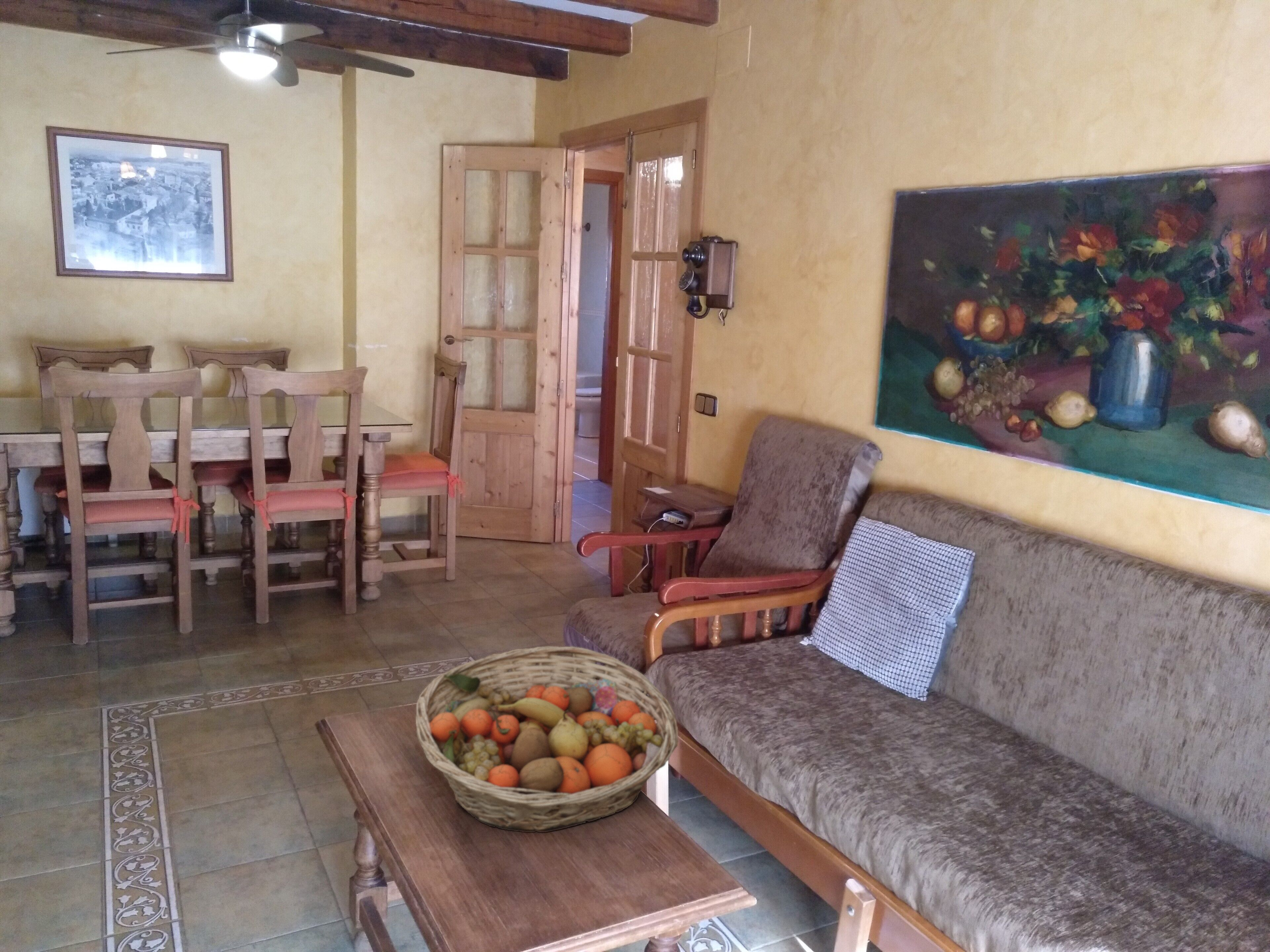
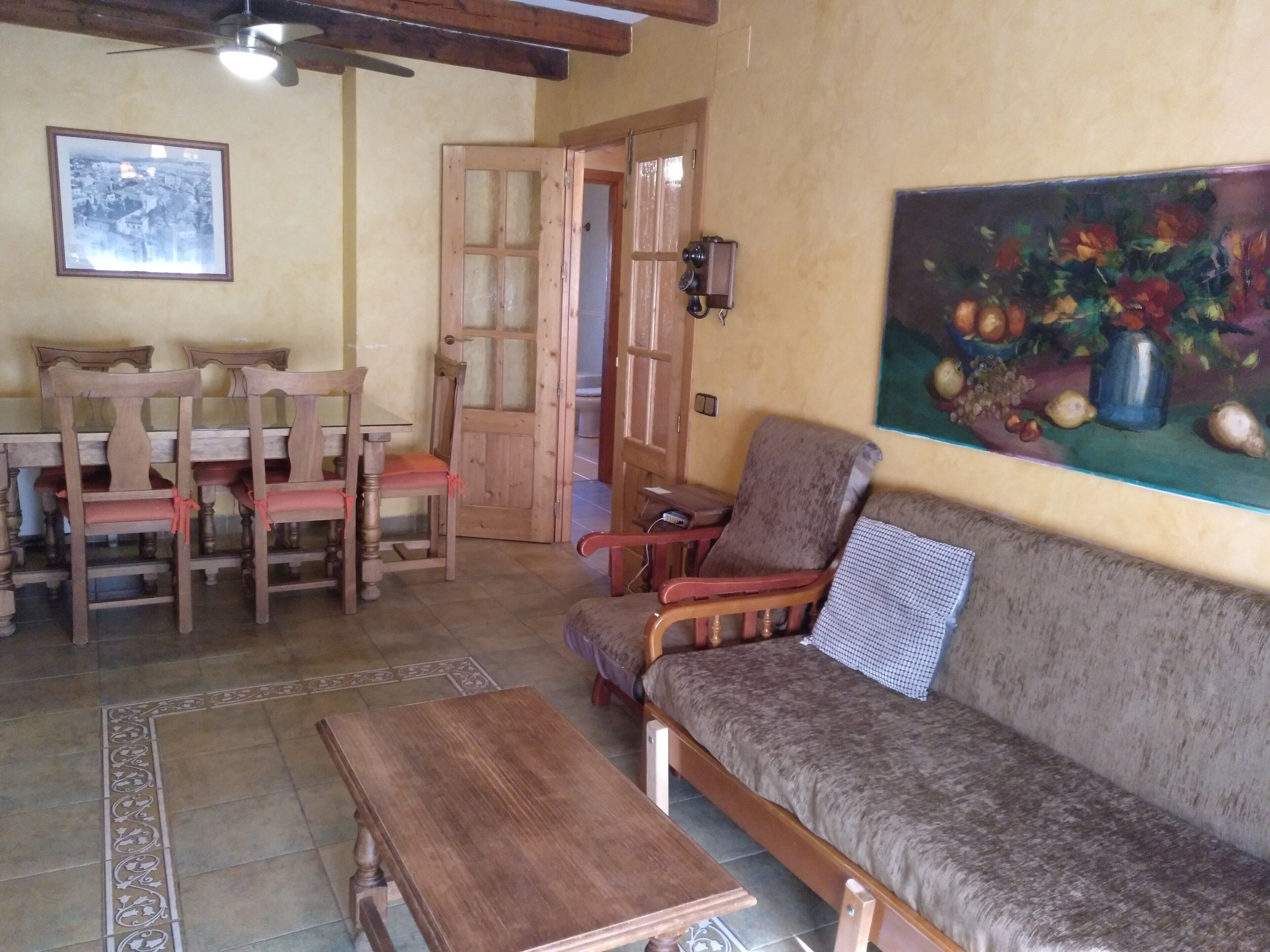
- fruit basket (548, 735)
